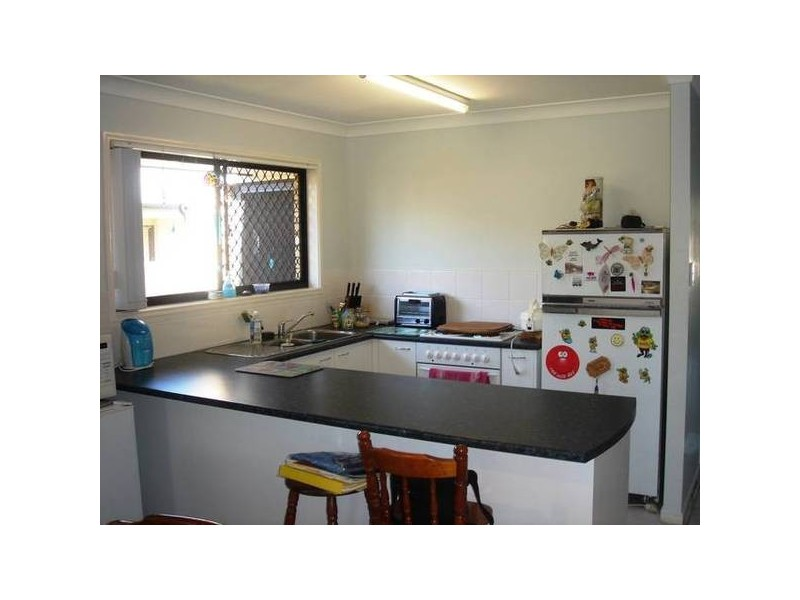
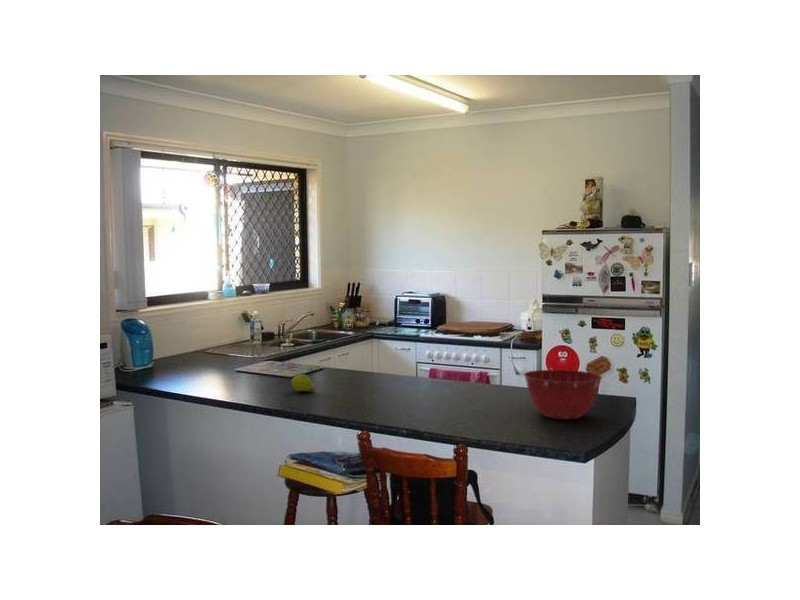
+ mixing bowl (562, 395)
+ fruit (304, 383)
